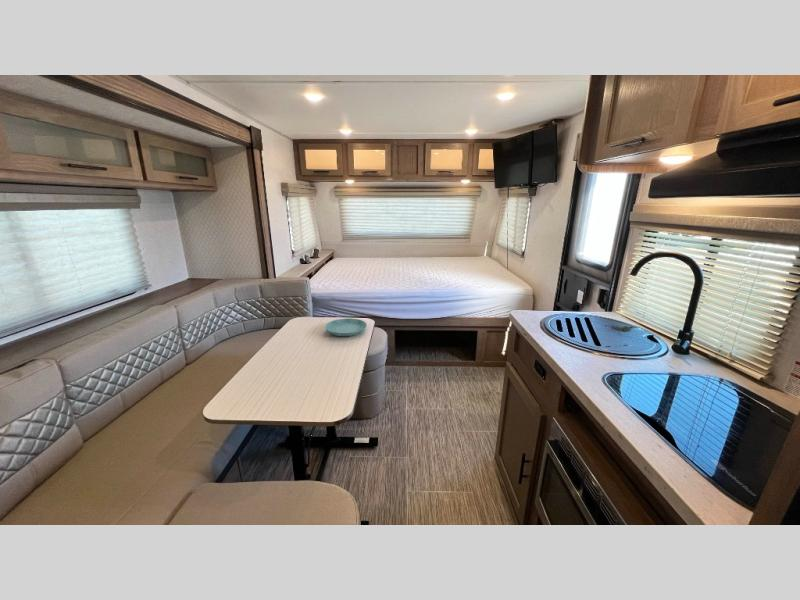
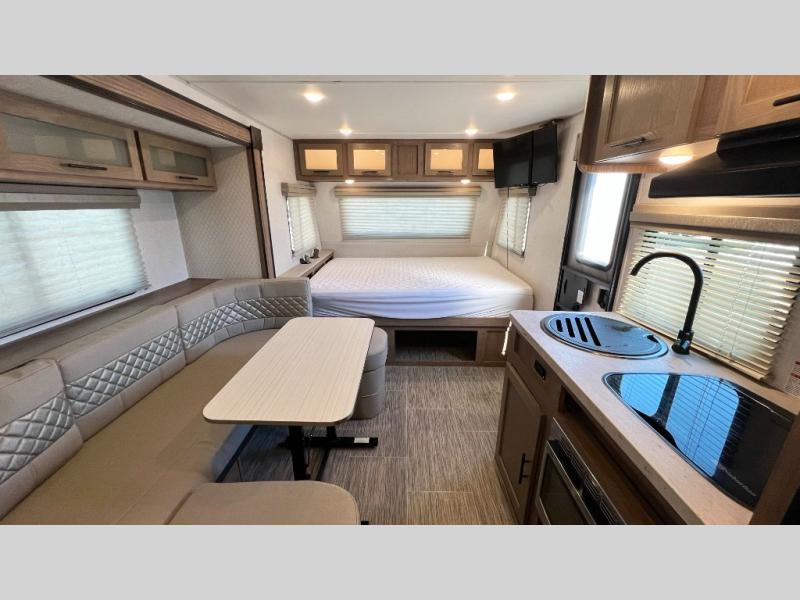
- saucer (346, 327)
